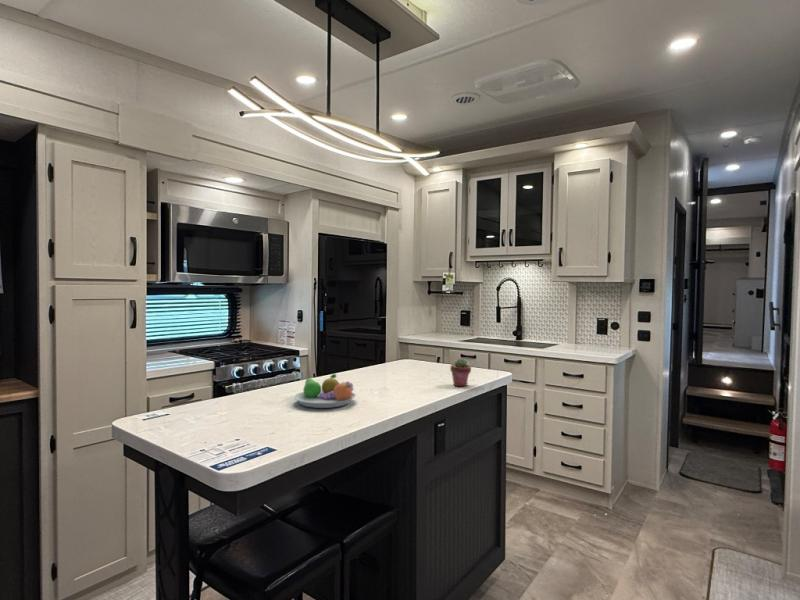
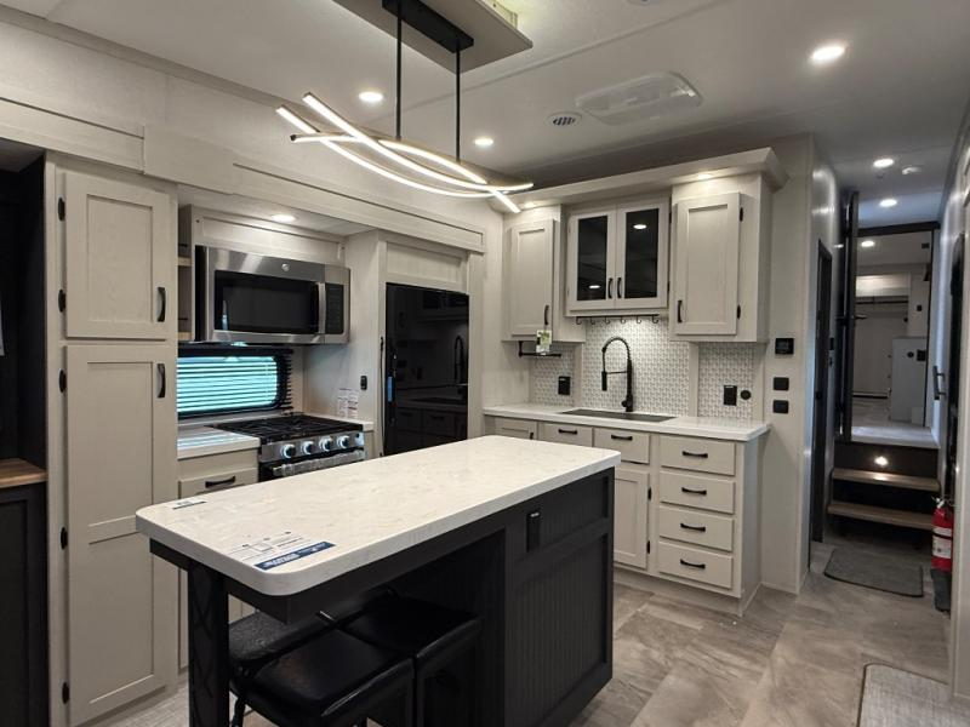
- fruit bowl (324, 389)
- potted succulent (460, 371)
